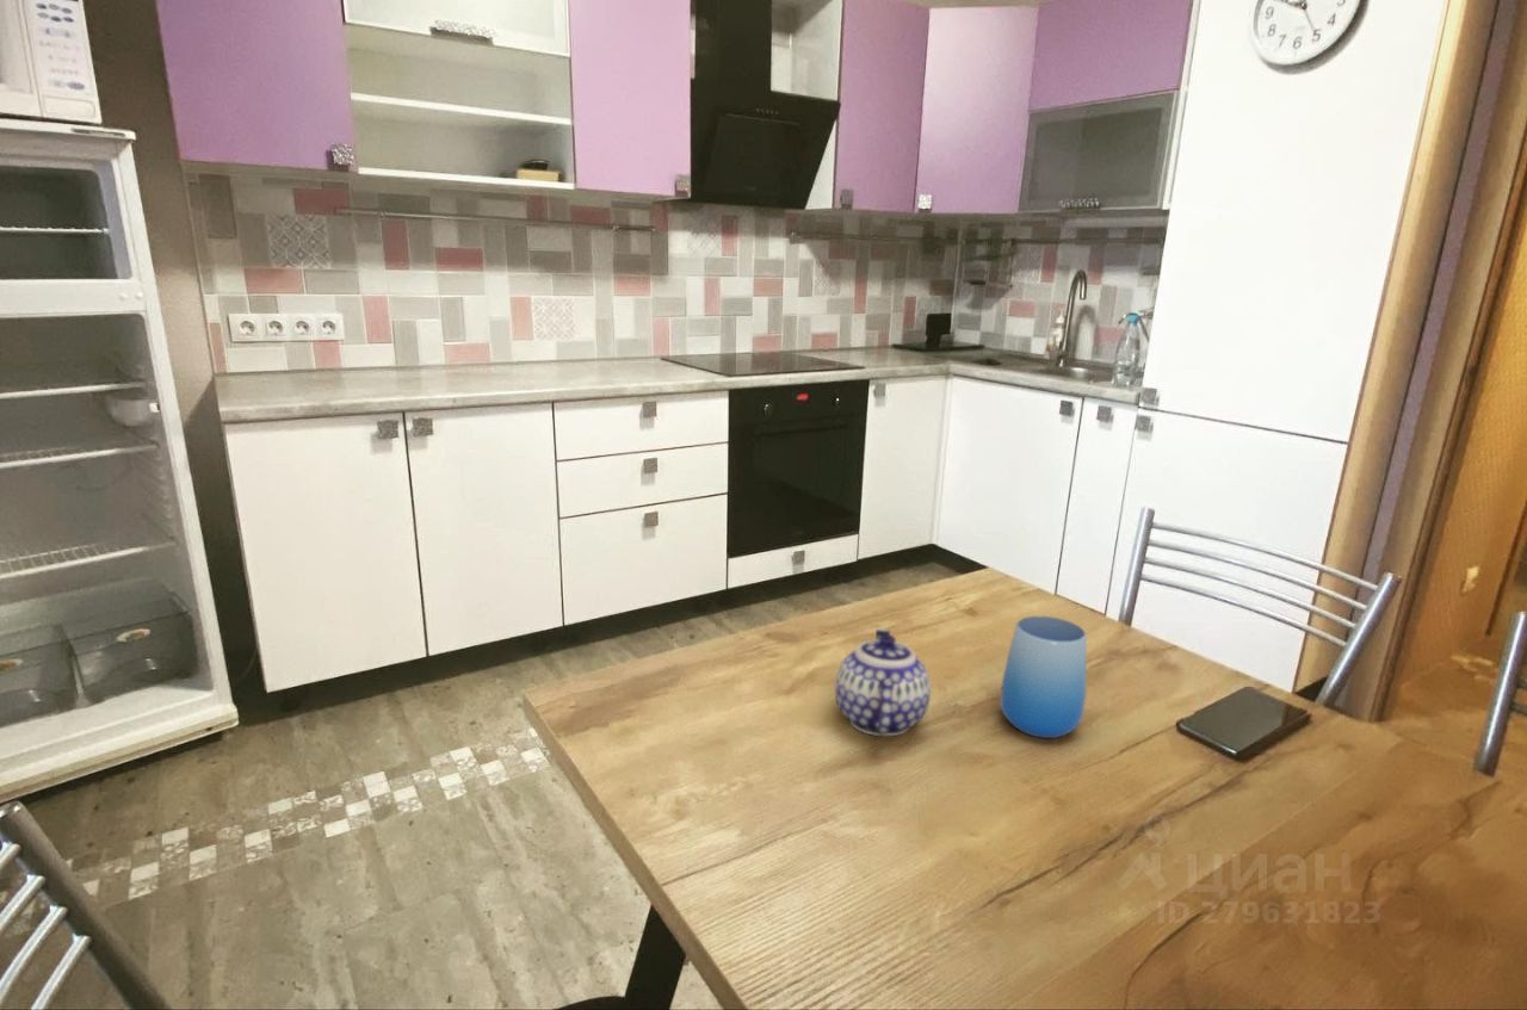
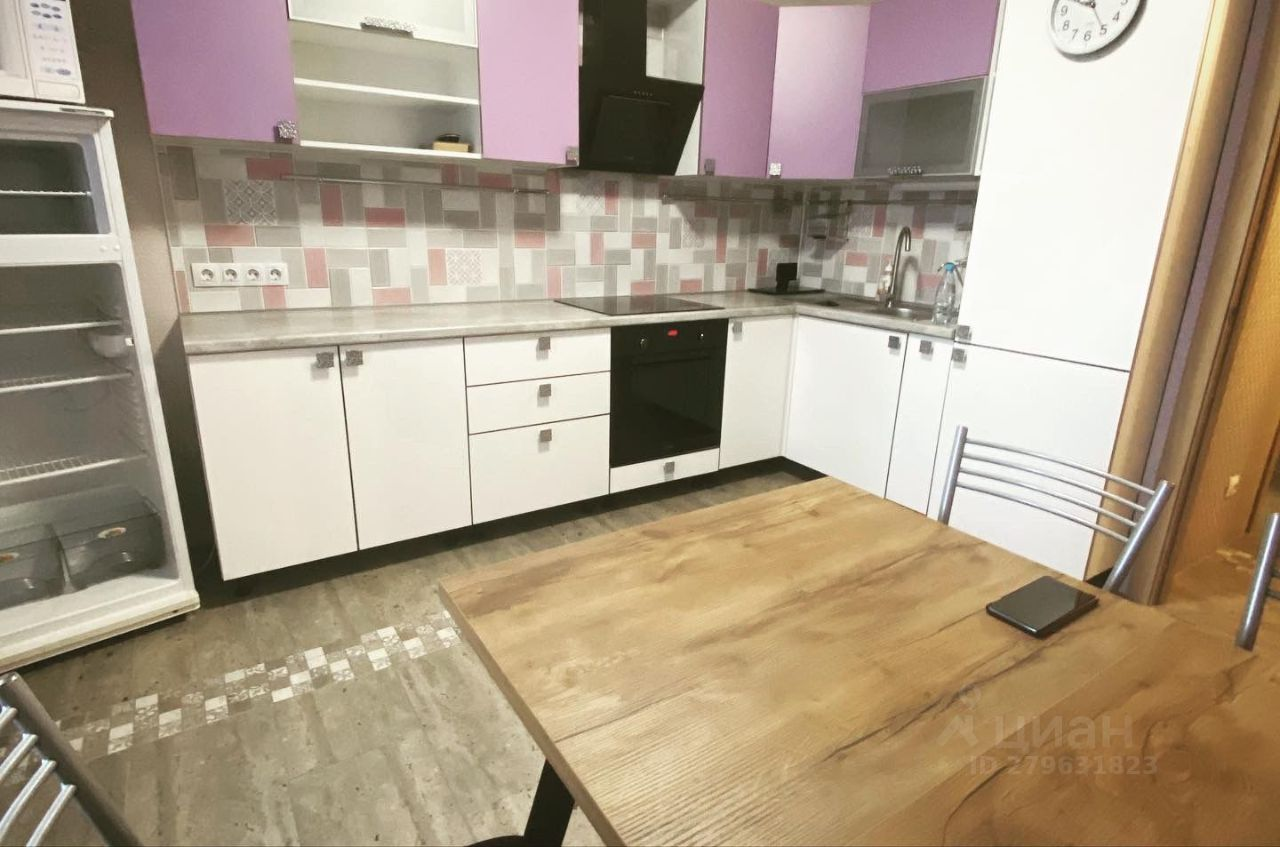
- cup (1044, 676)
- teapot (883, 679)
